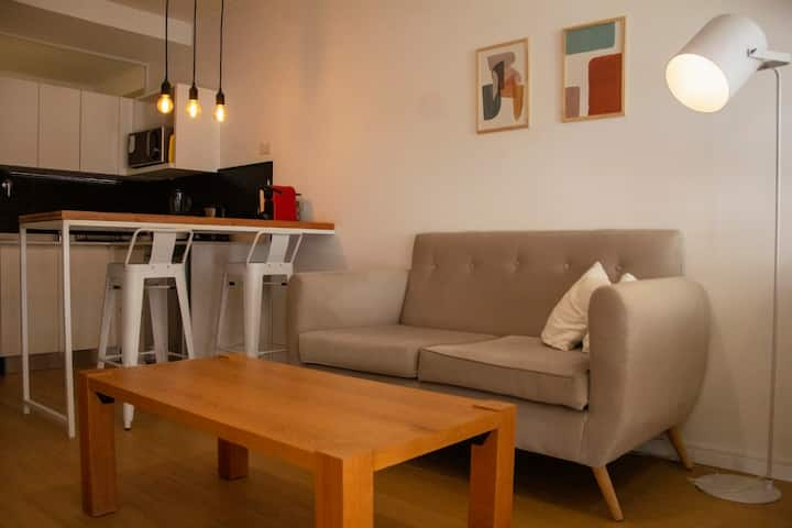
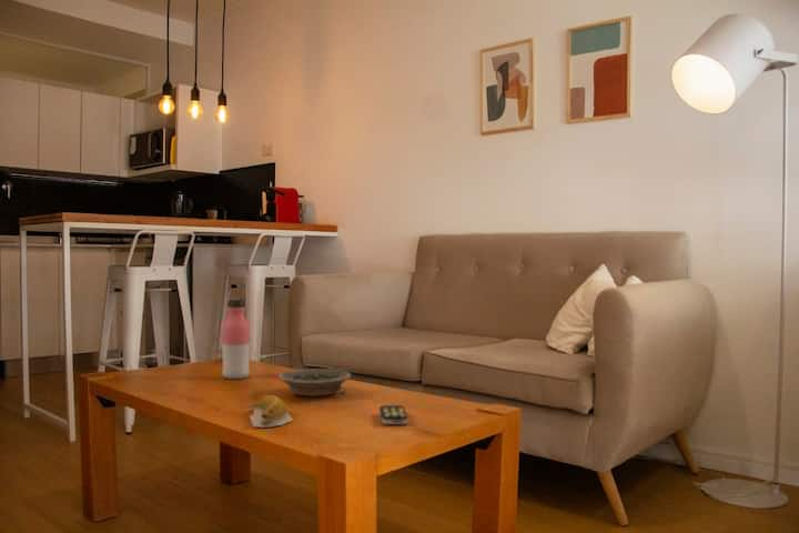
+ remote control (393, 414)
+ water bottle (235, 338)
+ bowl (314, 383)
+ banana (266, 408)
